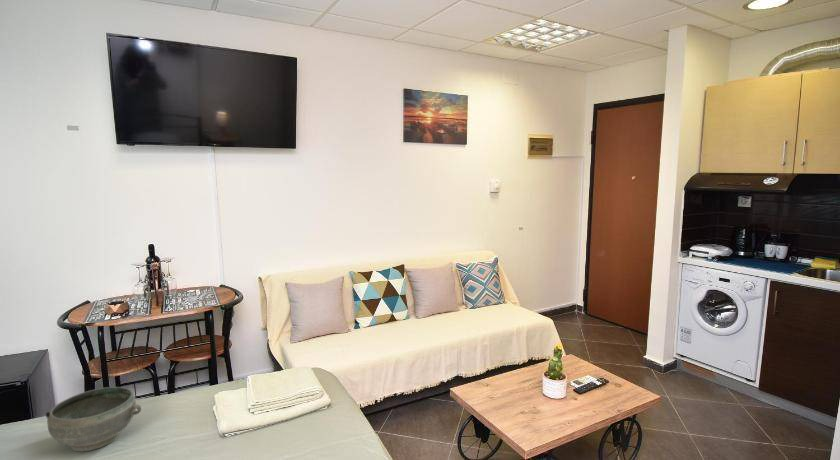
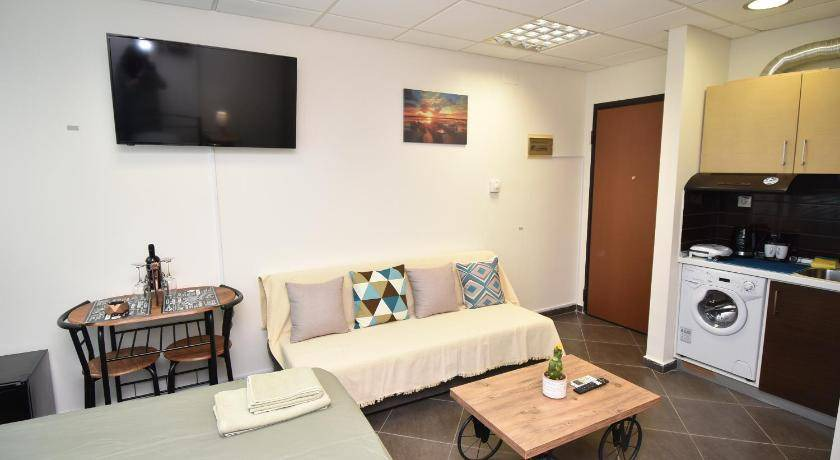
- bowl (94, 420)
